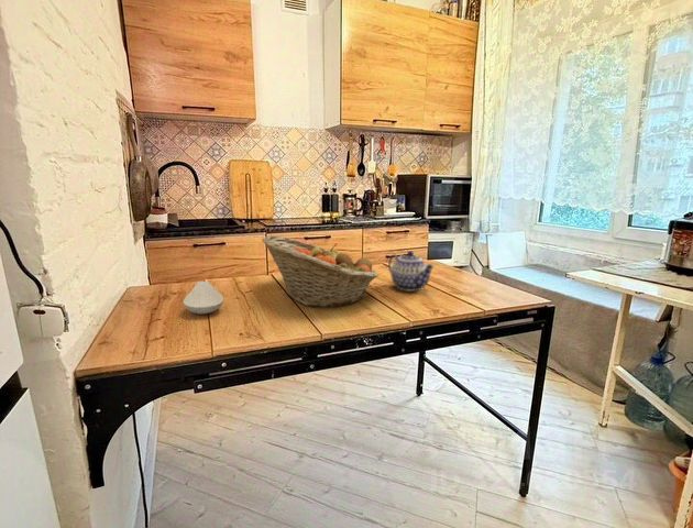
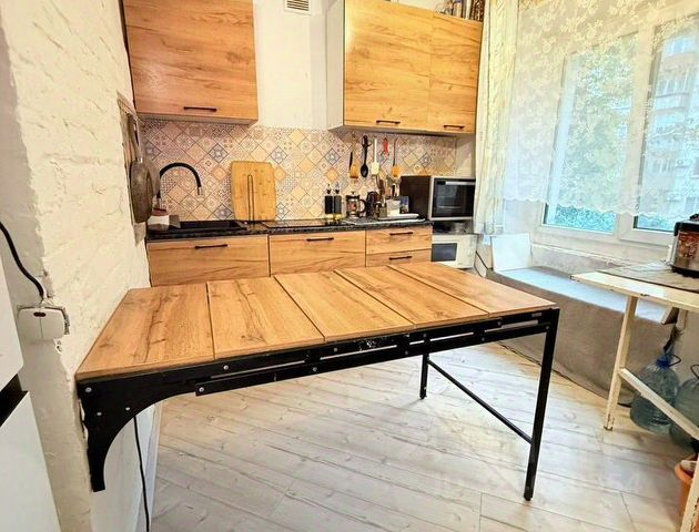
- spoon rest (202, 295)
- teapot (409, 270)
- fruit basket (319, 265)
